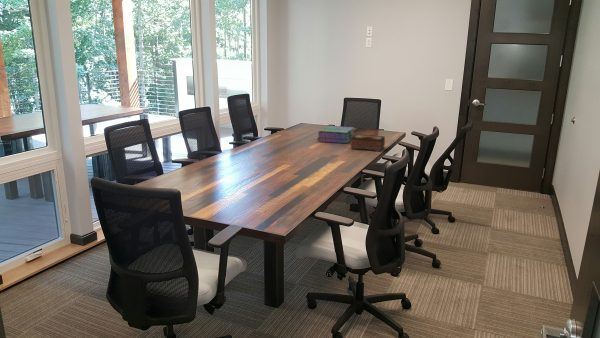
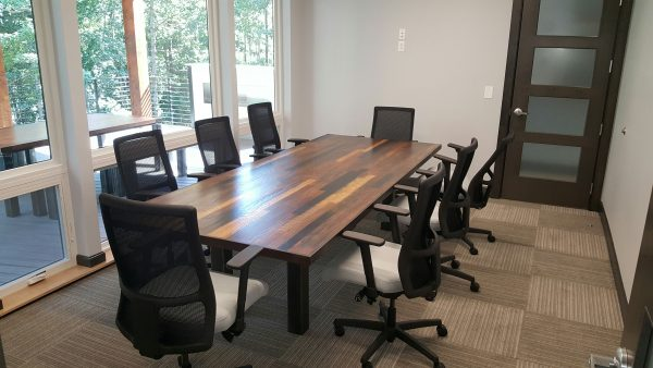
- tissue box (367, 142)
- stack of books (336, 134)
